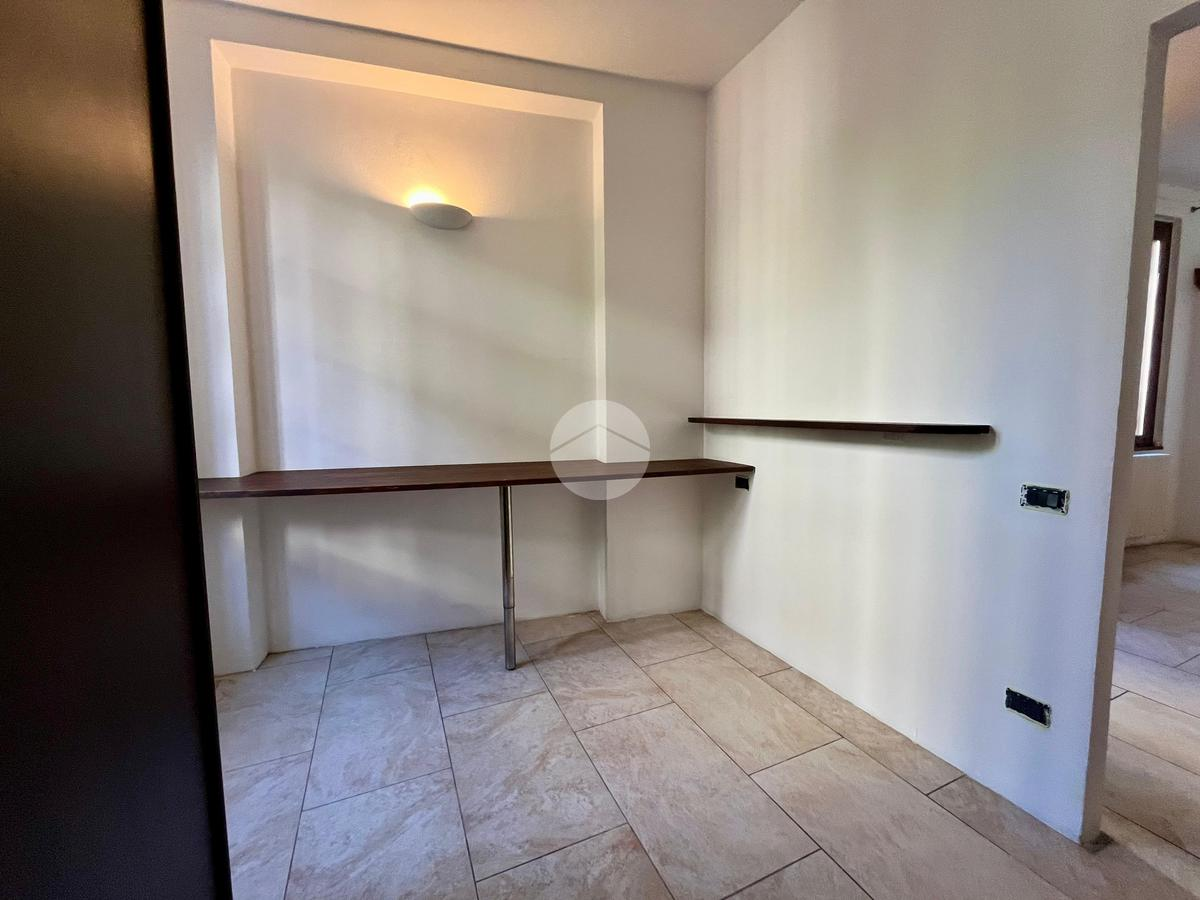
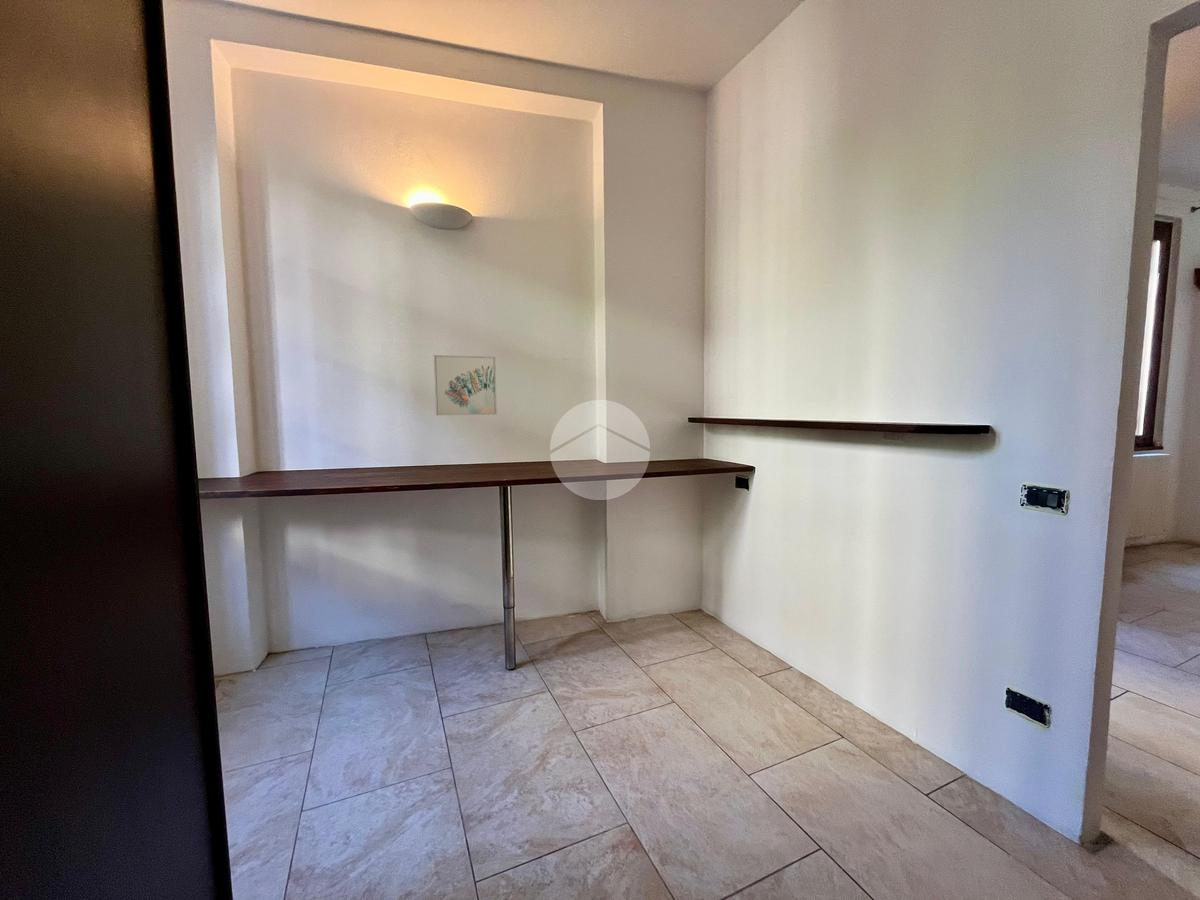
+ wall art (465, 385)
